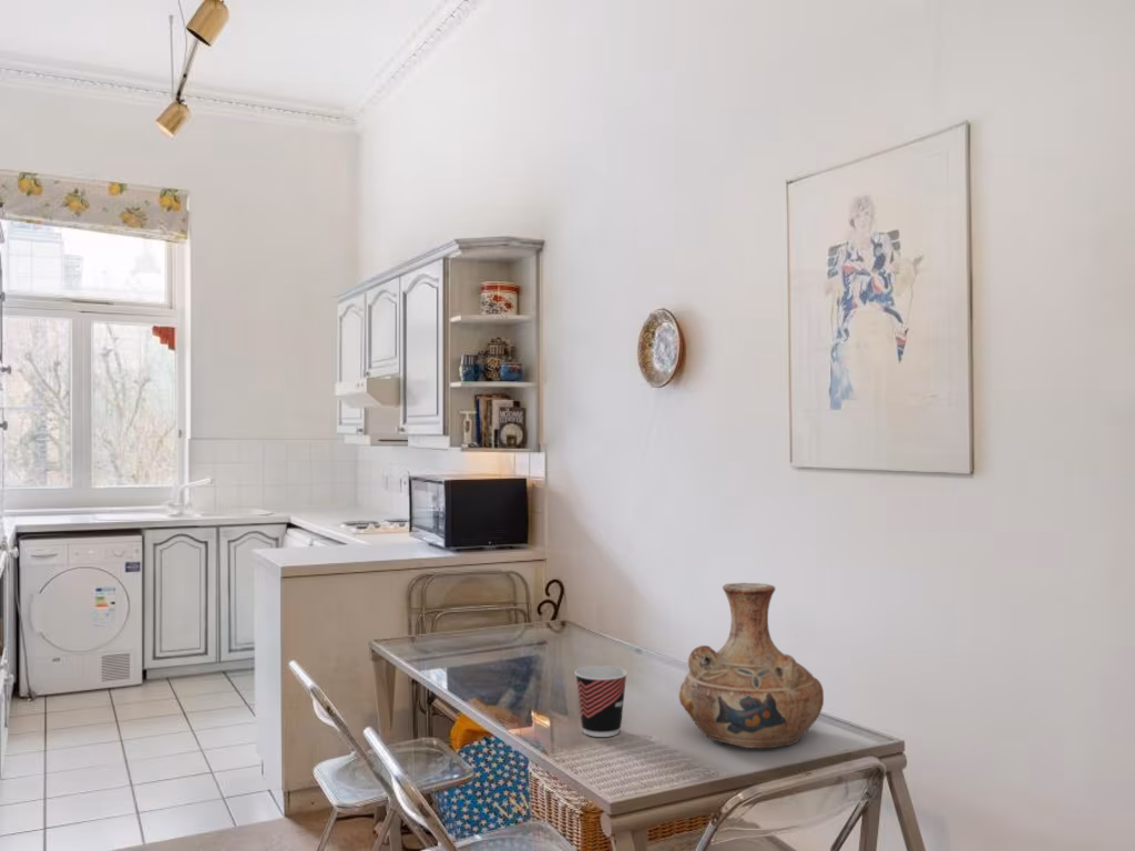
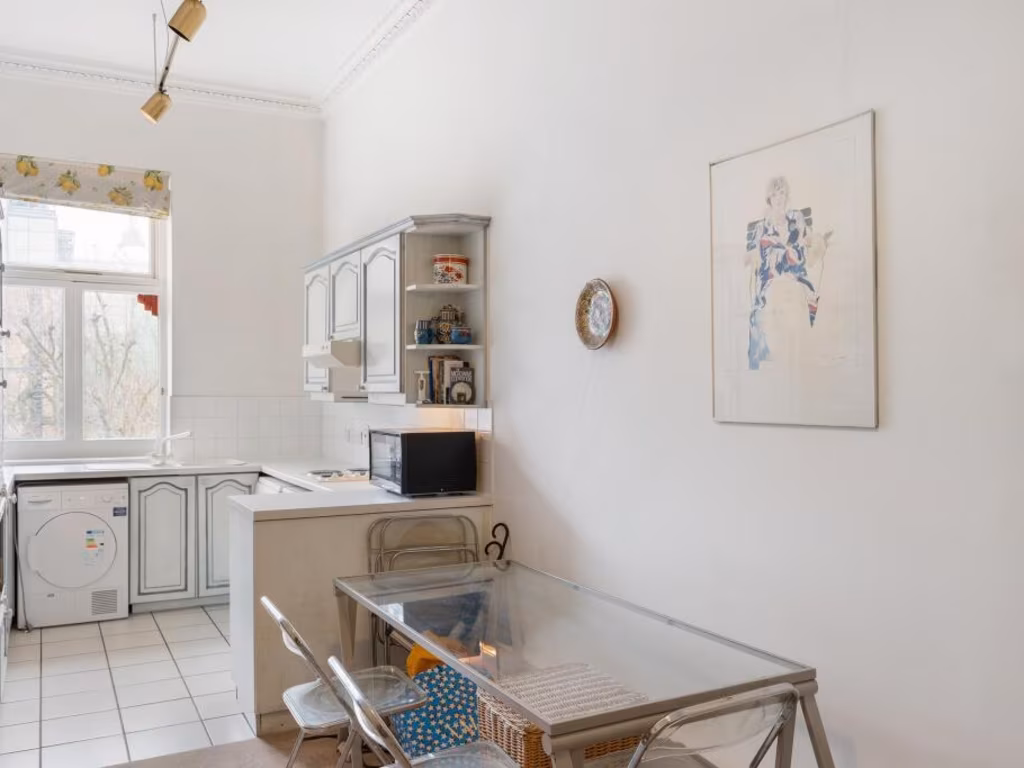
- cup (601, 701)
- vase (750, 659)
